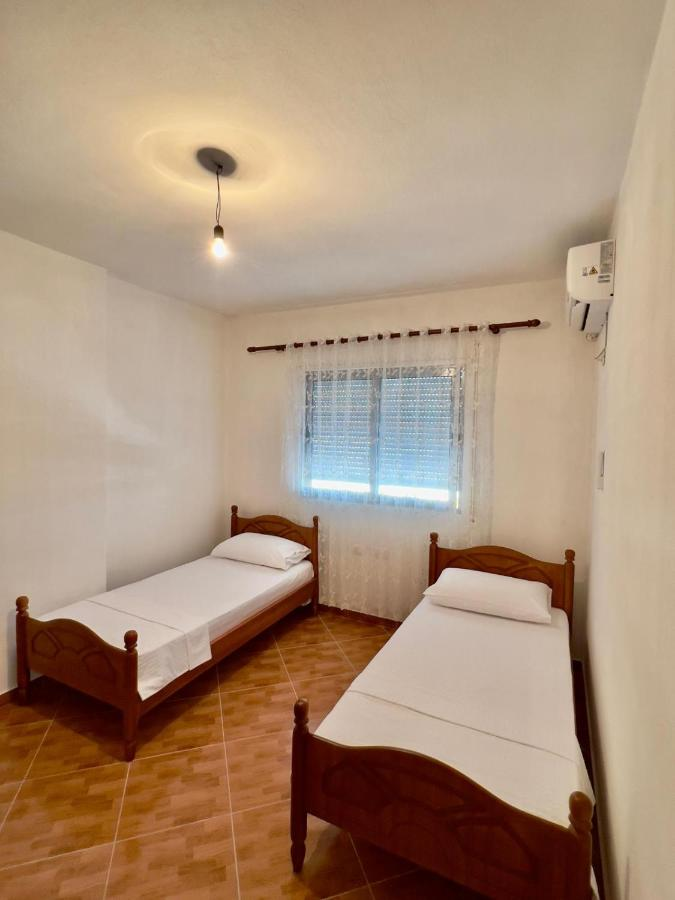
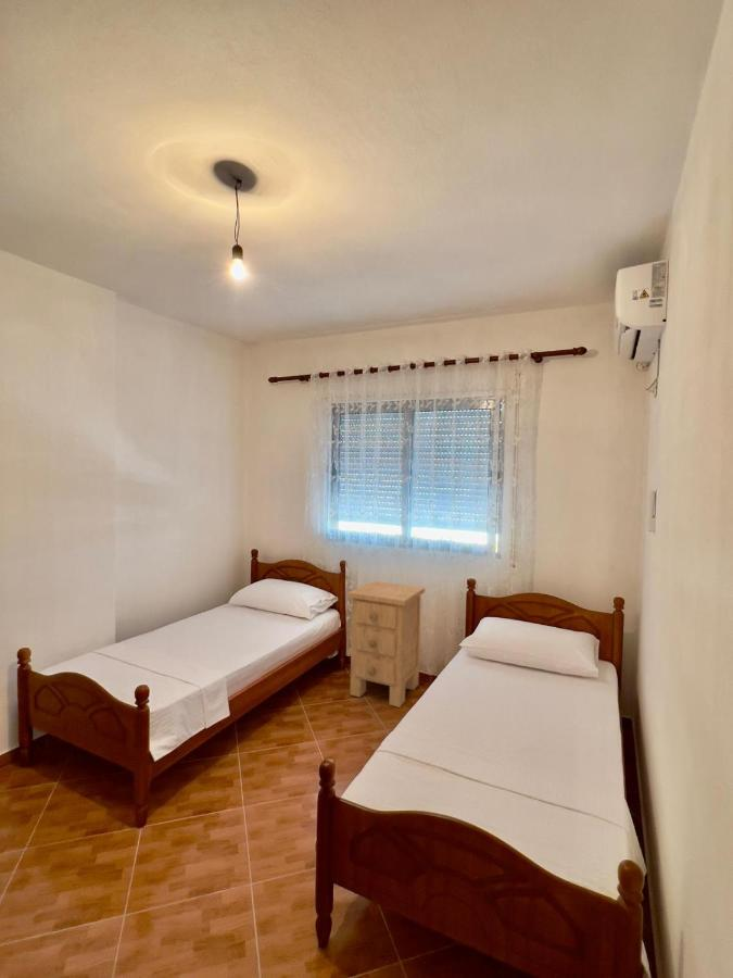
+ nightstand (384, 641)
